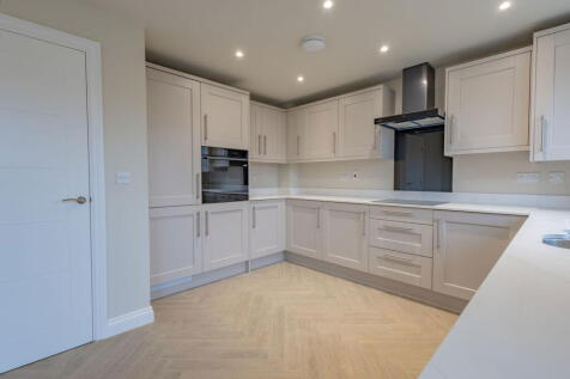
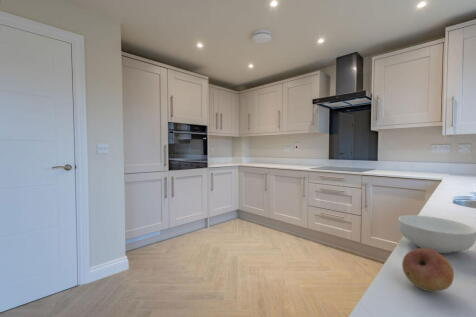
+ fruit (426, 269)
+ cereal bowl (433, 235)
